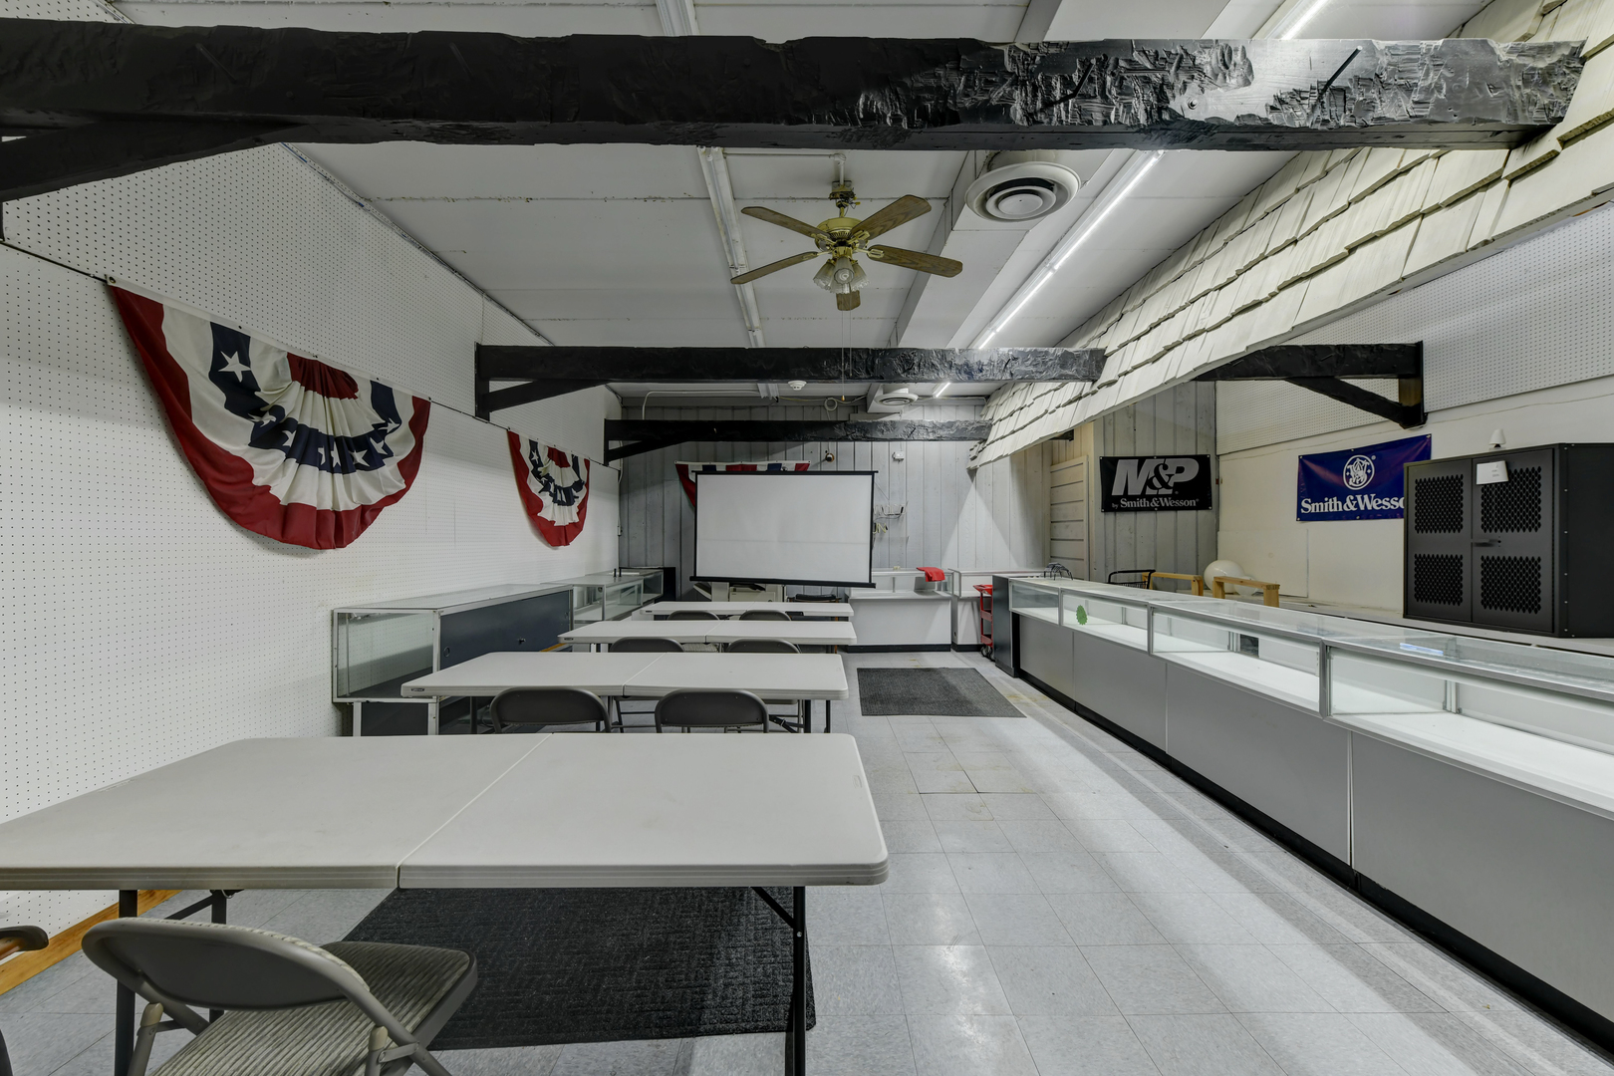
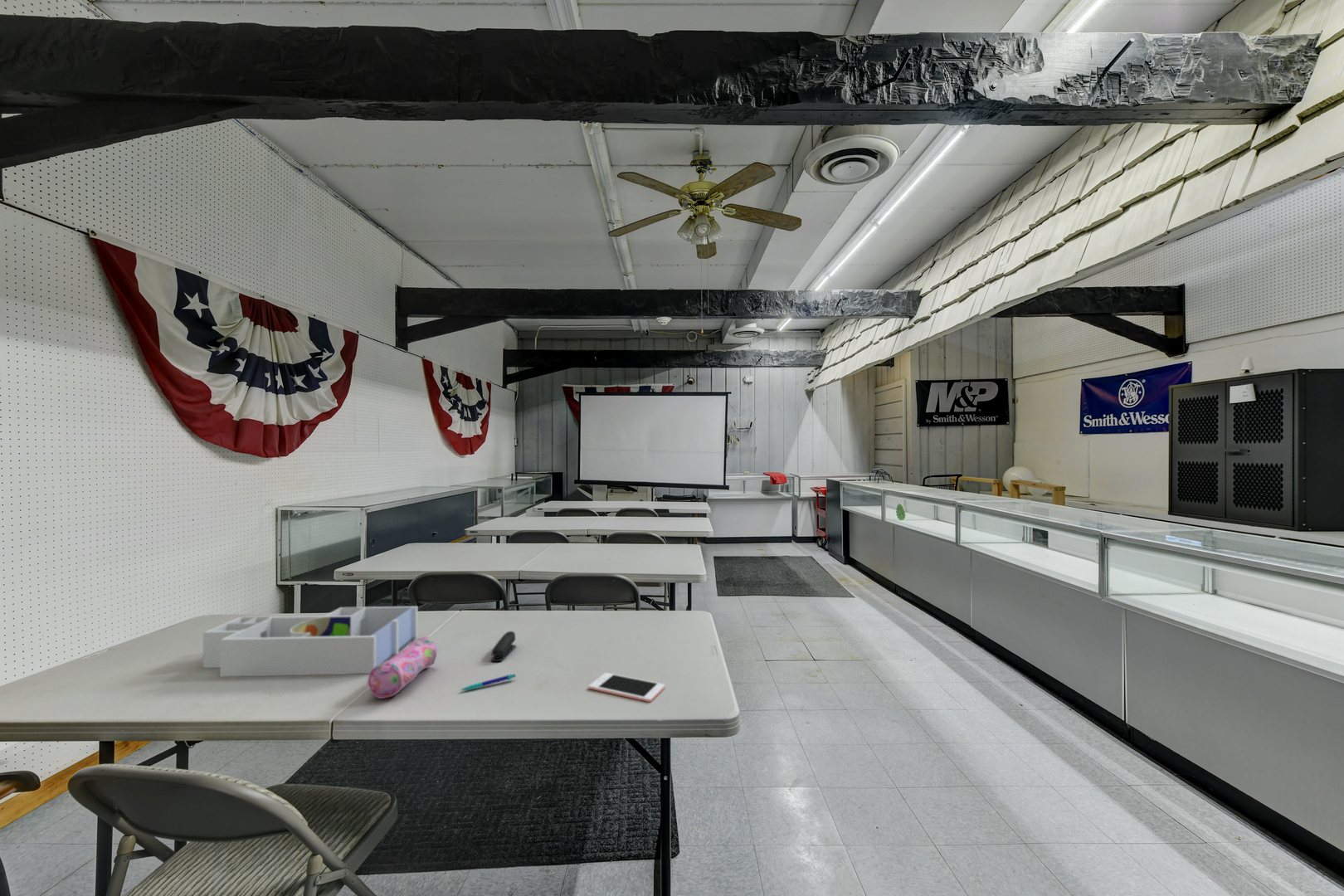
+ stapler (504, 645)
+ pencil case (405, 665)
+ cell phone (626, 686)
+ pen (488, 682)
+ desk organizer (312, 638)
